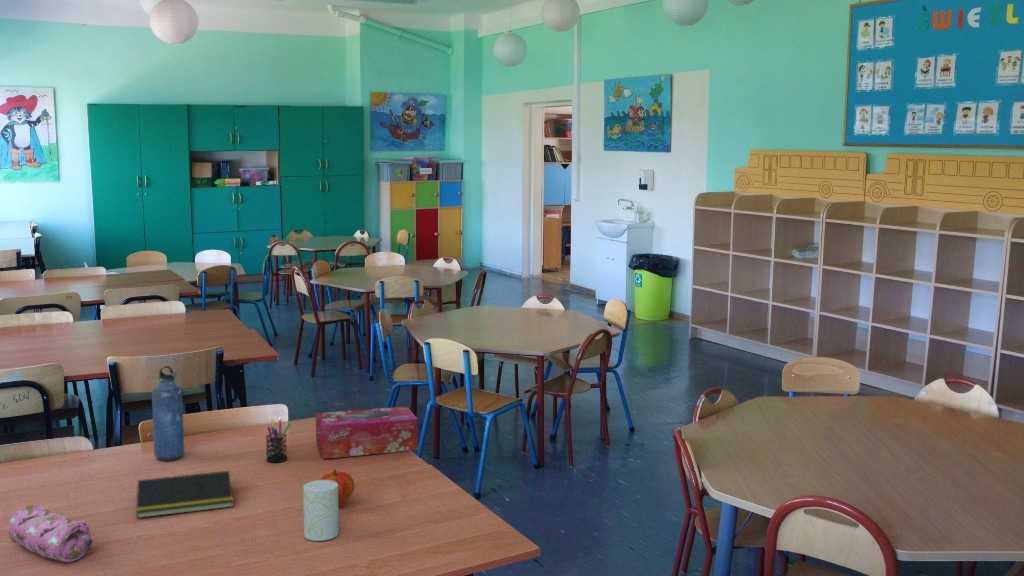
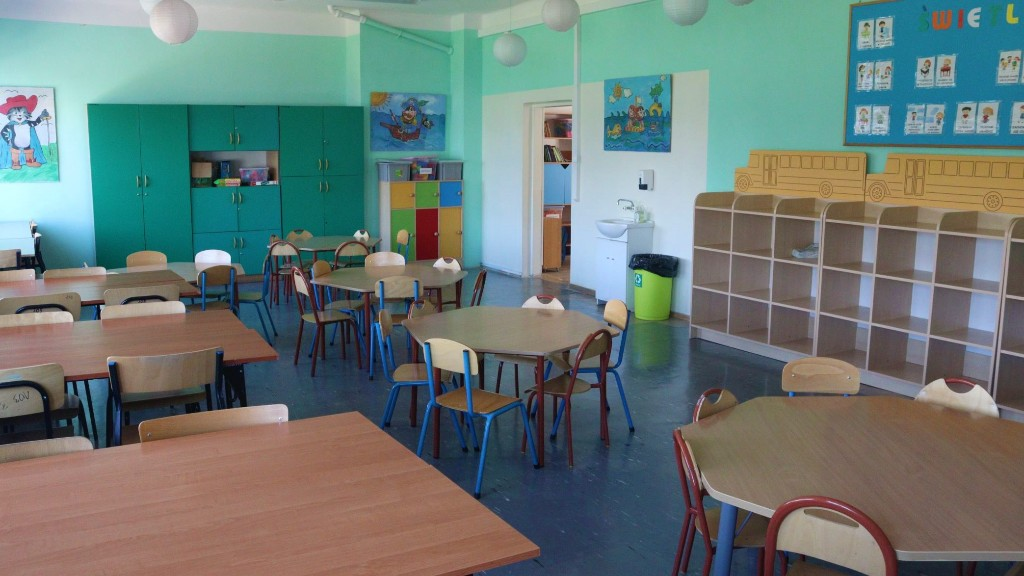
- fruit (338, 487)
- cup (321, 509)
- tissue box (366, 431)
- pencil case (49, 532)
- water bottle (168, 412)
- notepad (185, 493)
- pen holder (278, 438)
